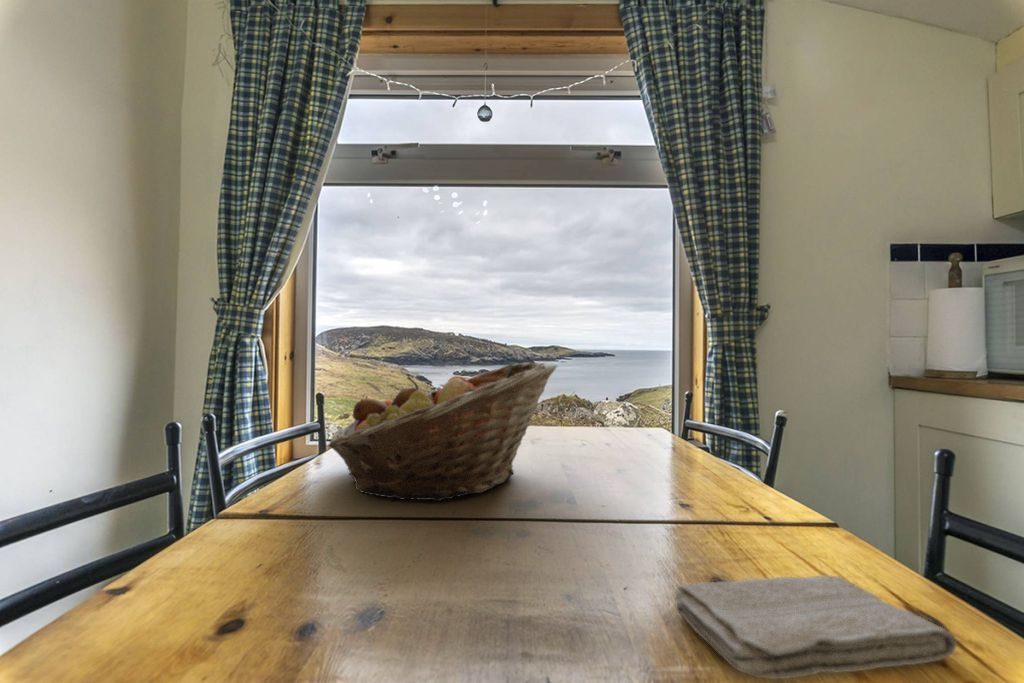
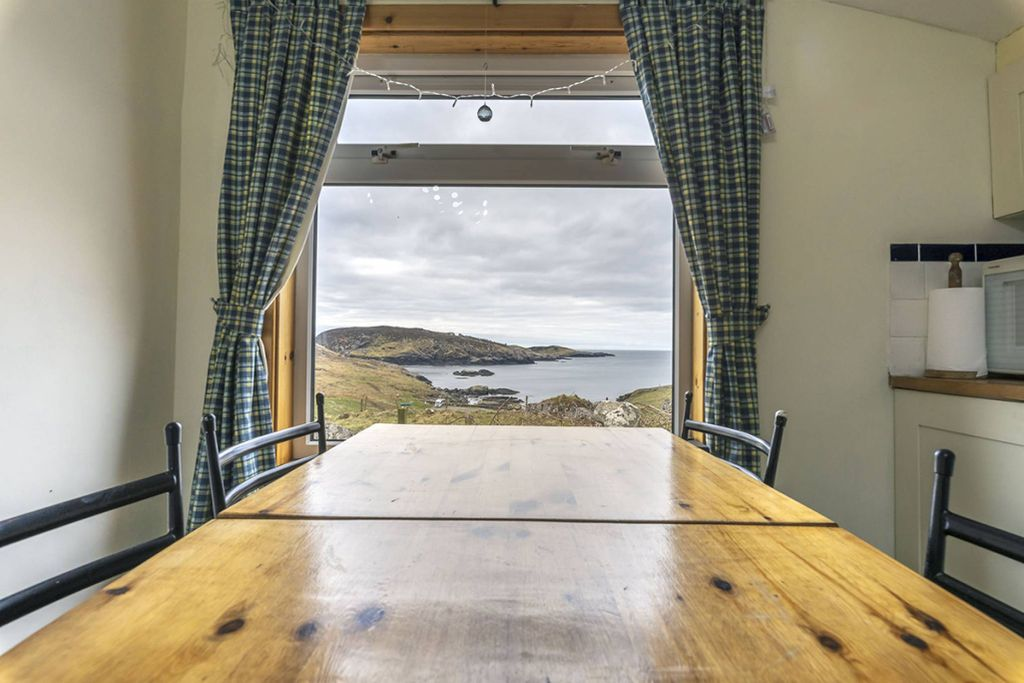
- fruit basket (445, 419)
- washcloth (800, 616)
